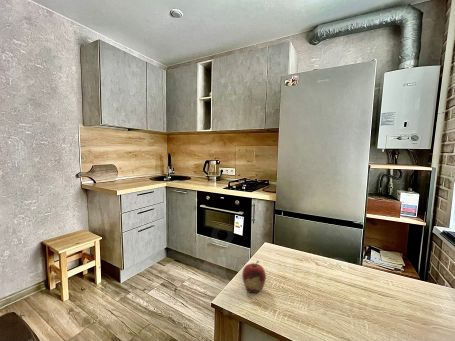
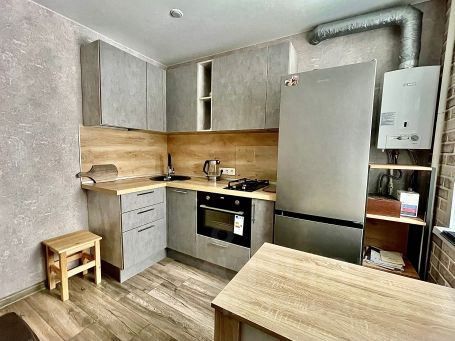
- fruit (253, 275)
